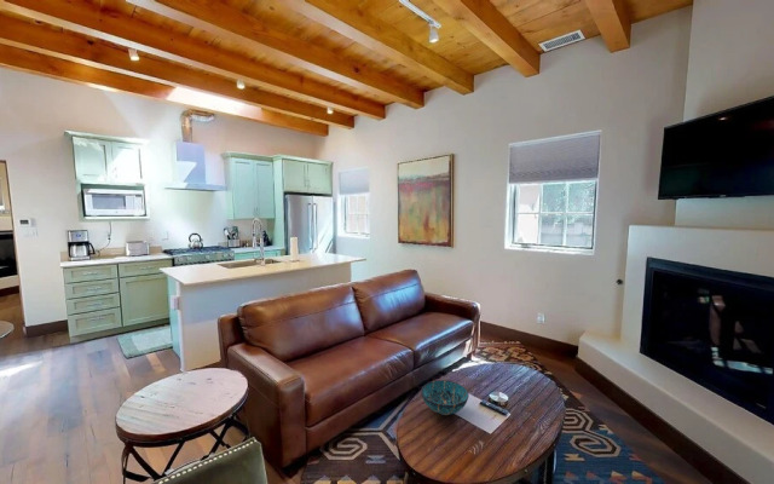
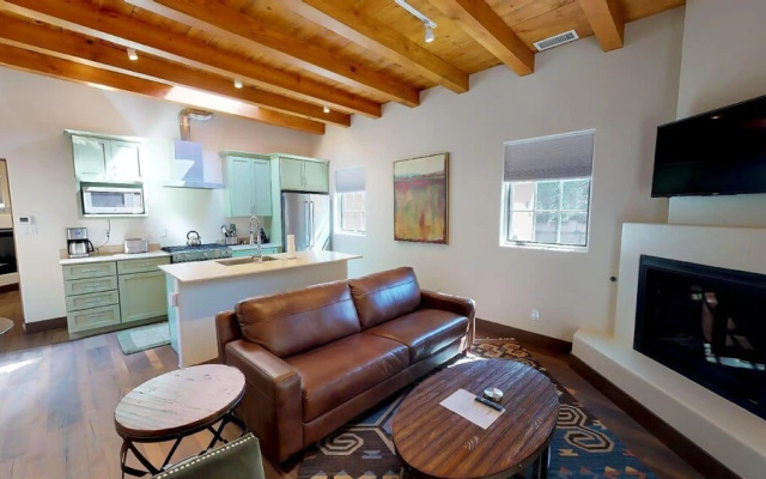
- decorative bowl (444, 401)
